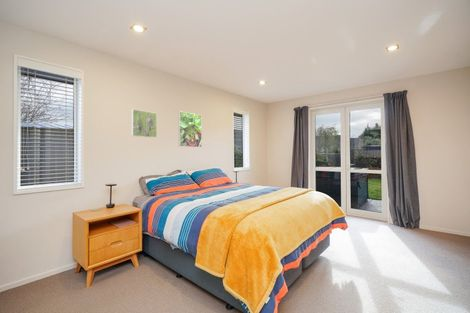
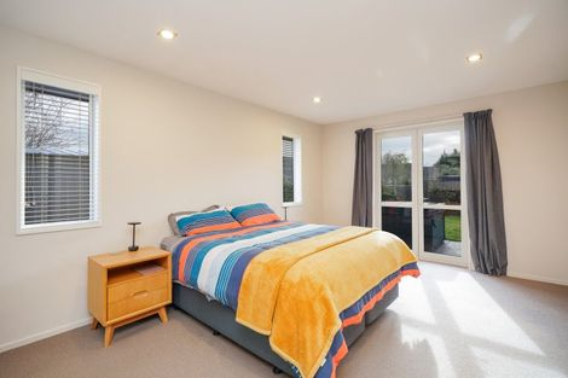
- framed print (144, 124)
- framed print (190, 130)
